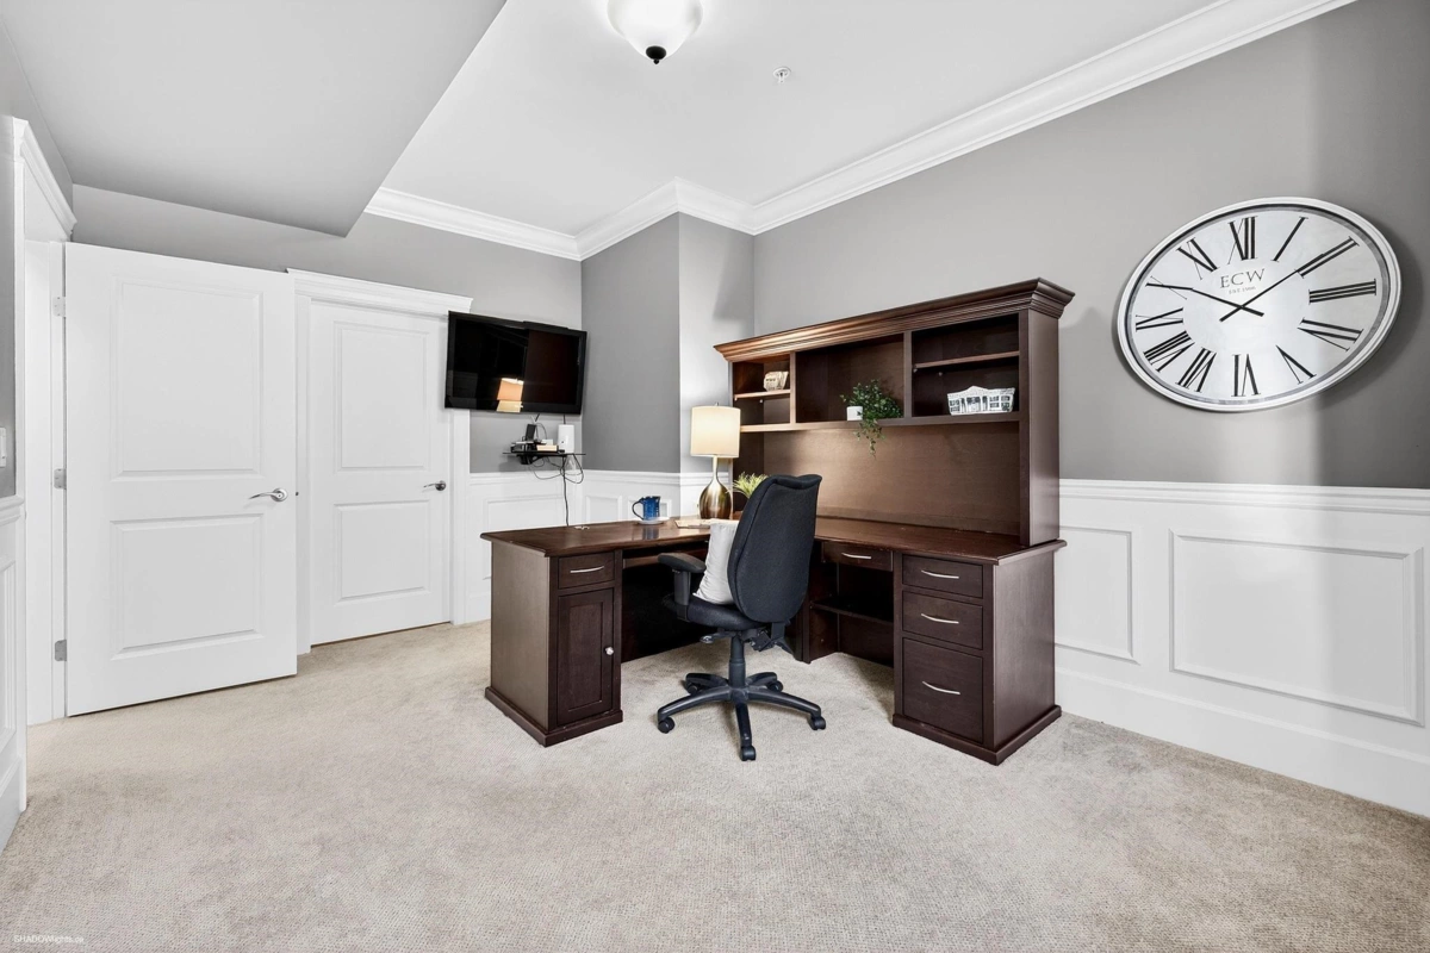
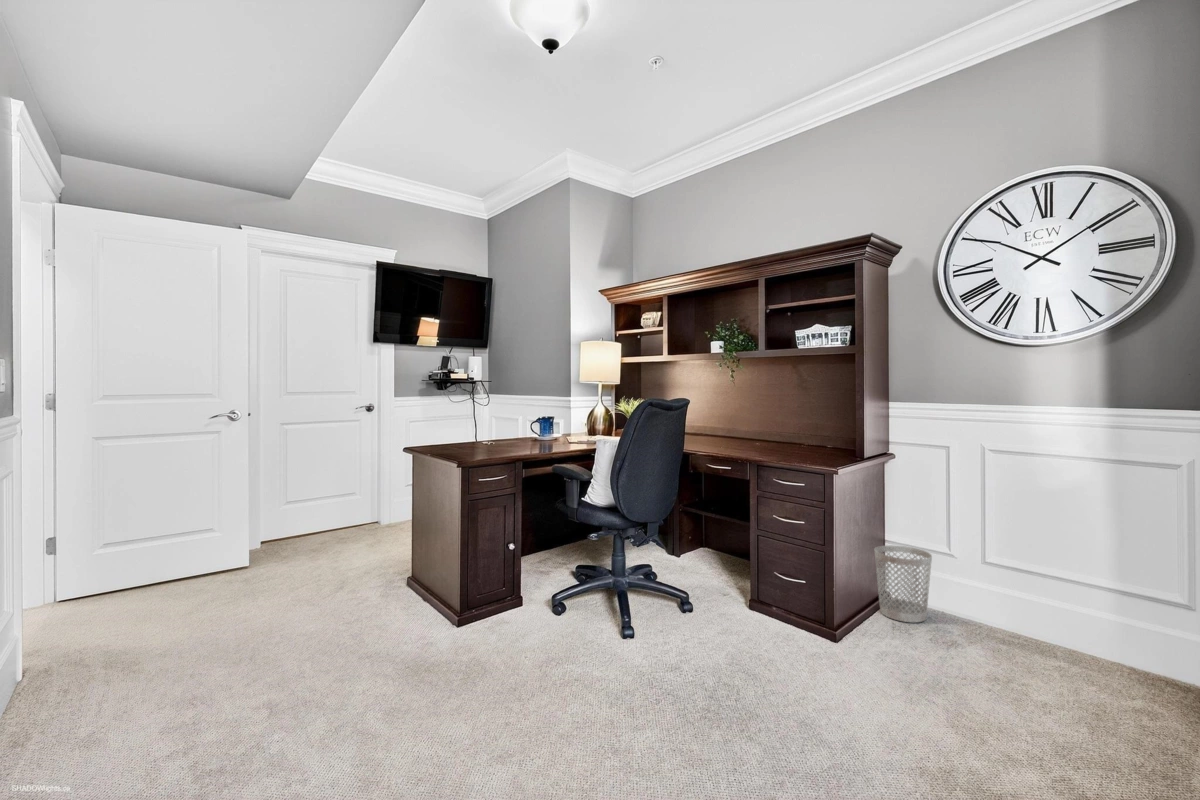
+ wastebasket (903, 583)
